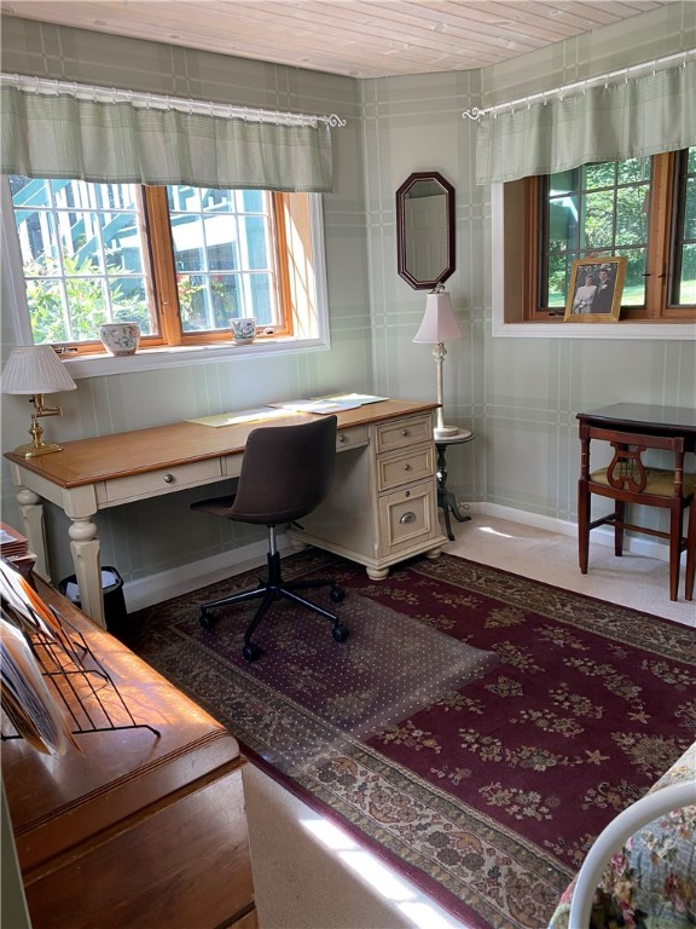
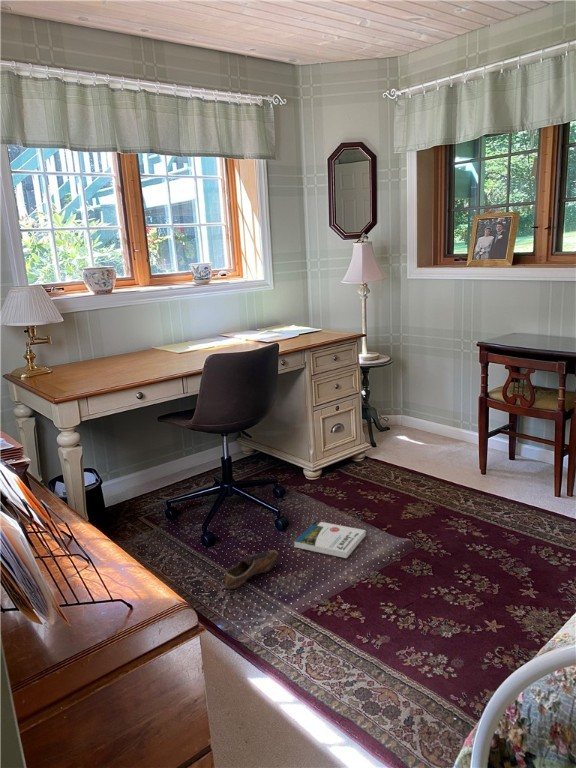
+ book (330, 538)
+ shoe (250, 565)
